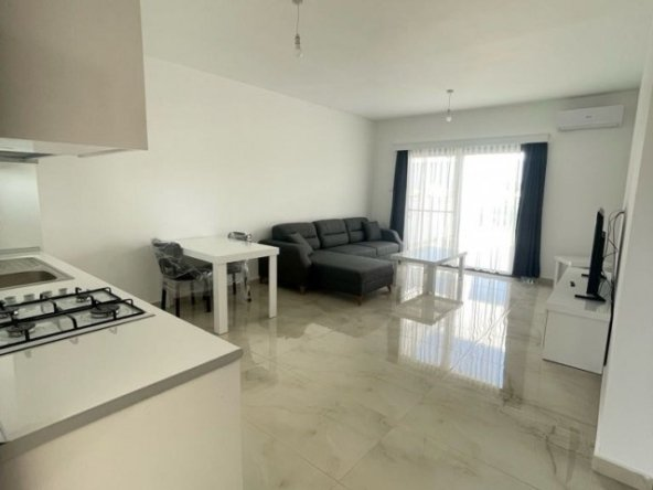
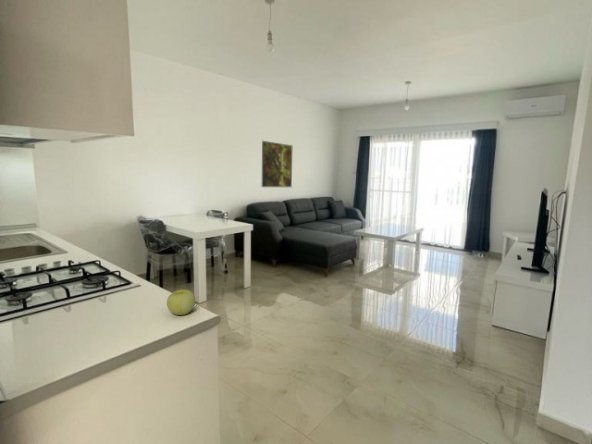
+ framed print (277, 165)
+ apple (181, 302)
